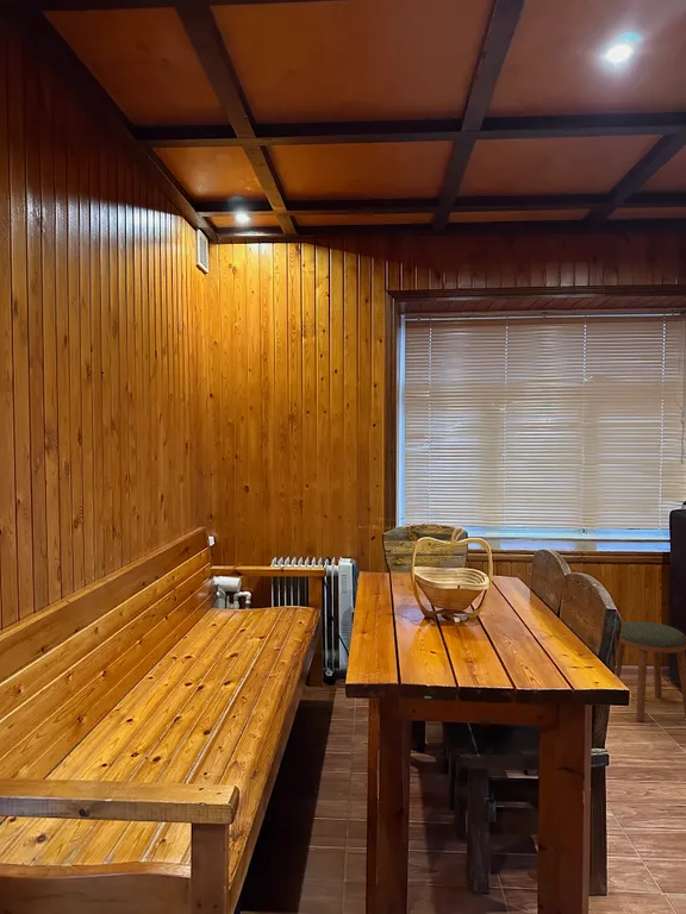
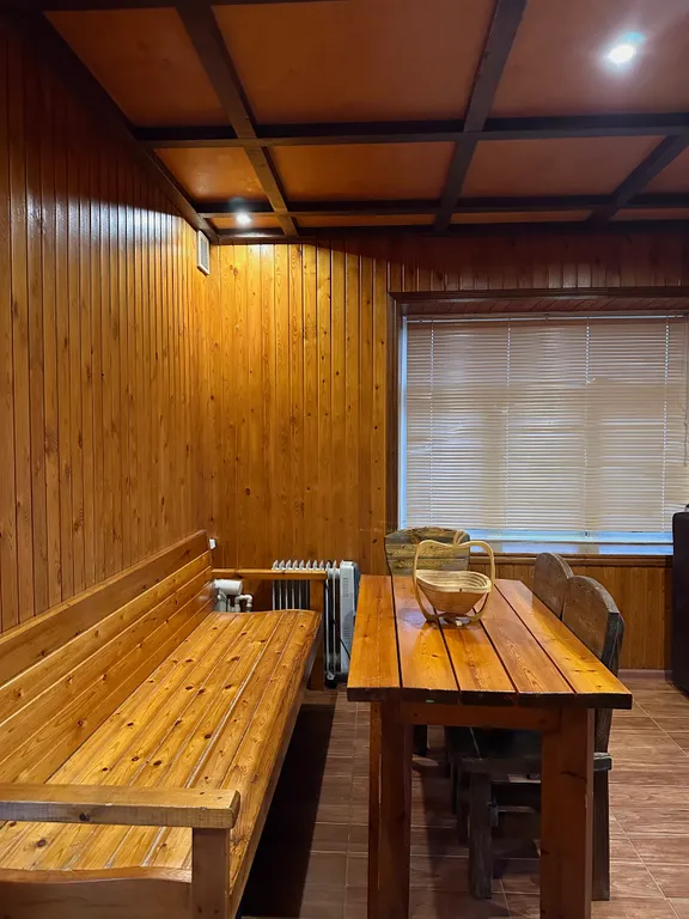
- stool (646, 666)
